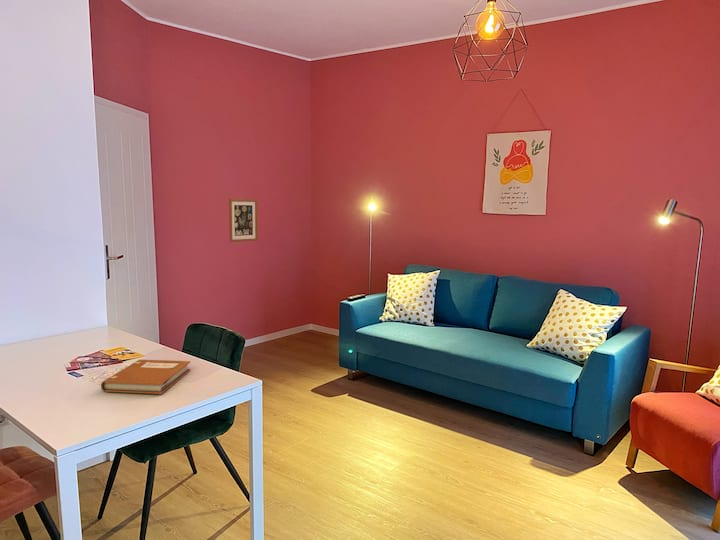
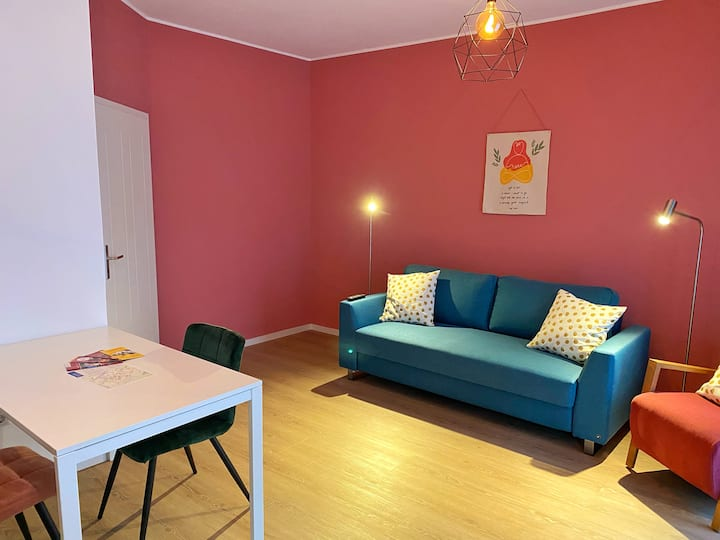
- wall art (243, 220)
- notebook (149, 374)
